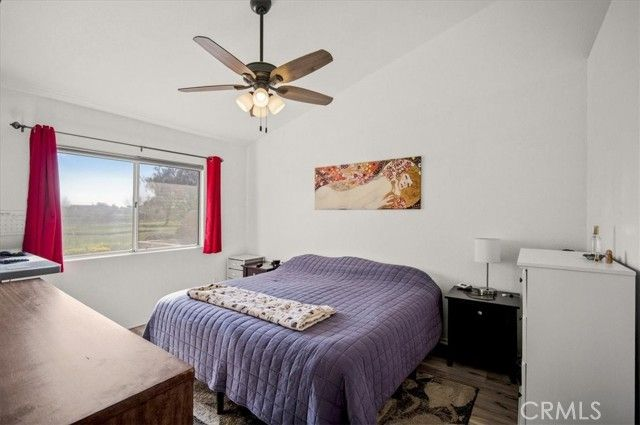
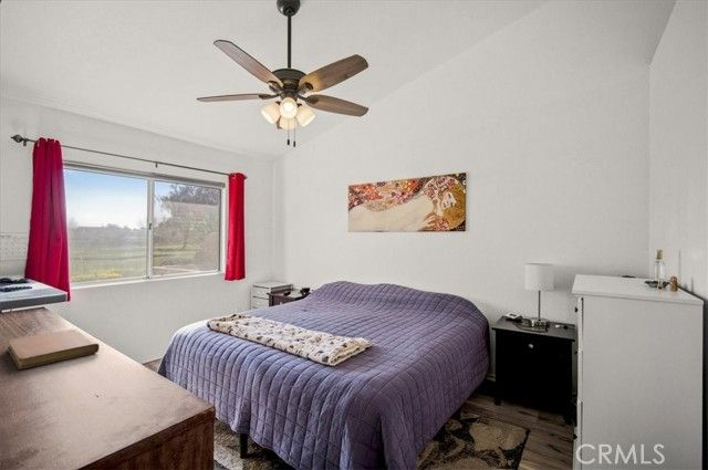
+ notebook (52, 345)
